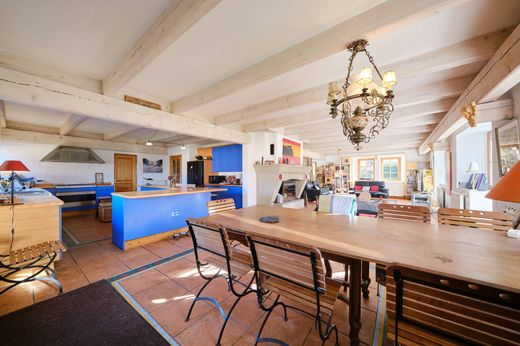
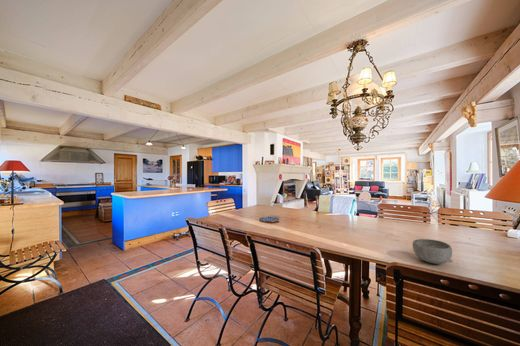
+ bowl (431, 252)
